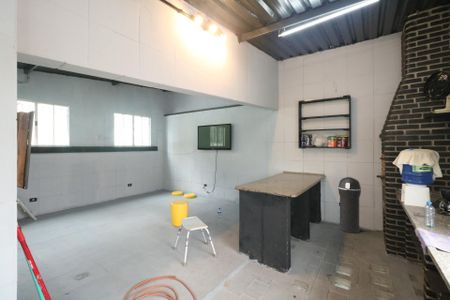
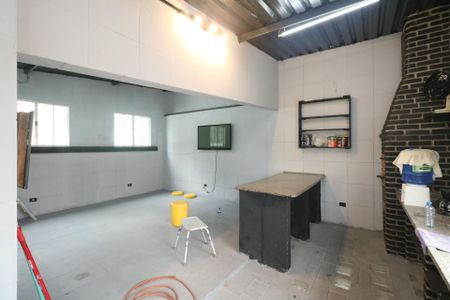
- trash can (349, 203)
